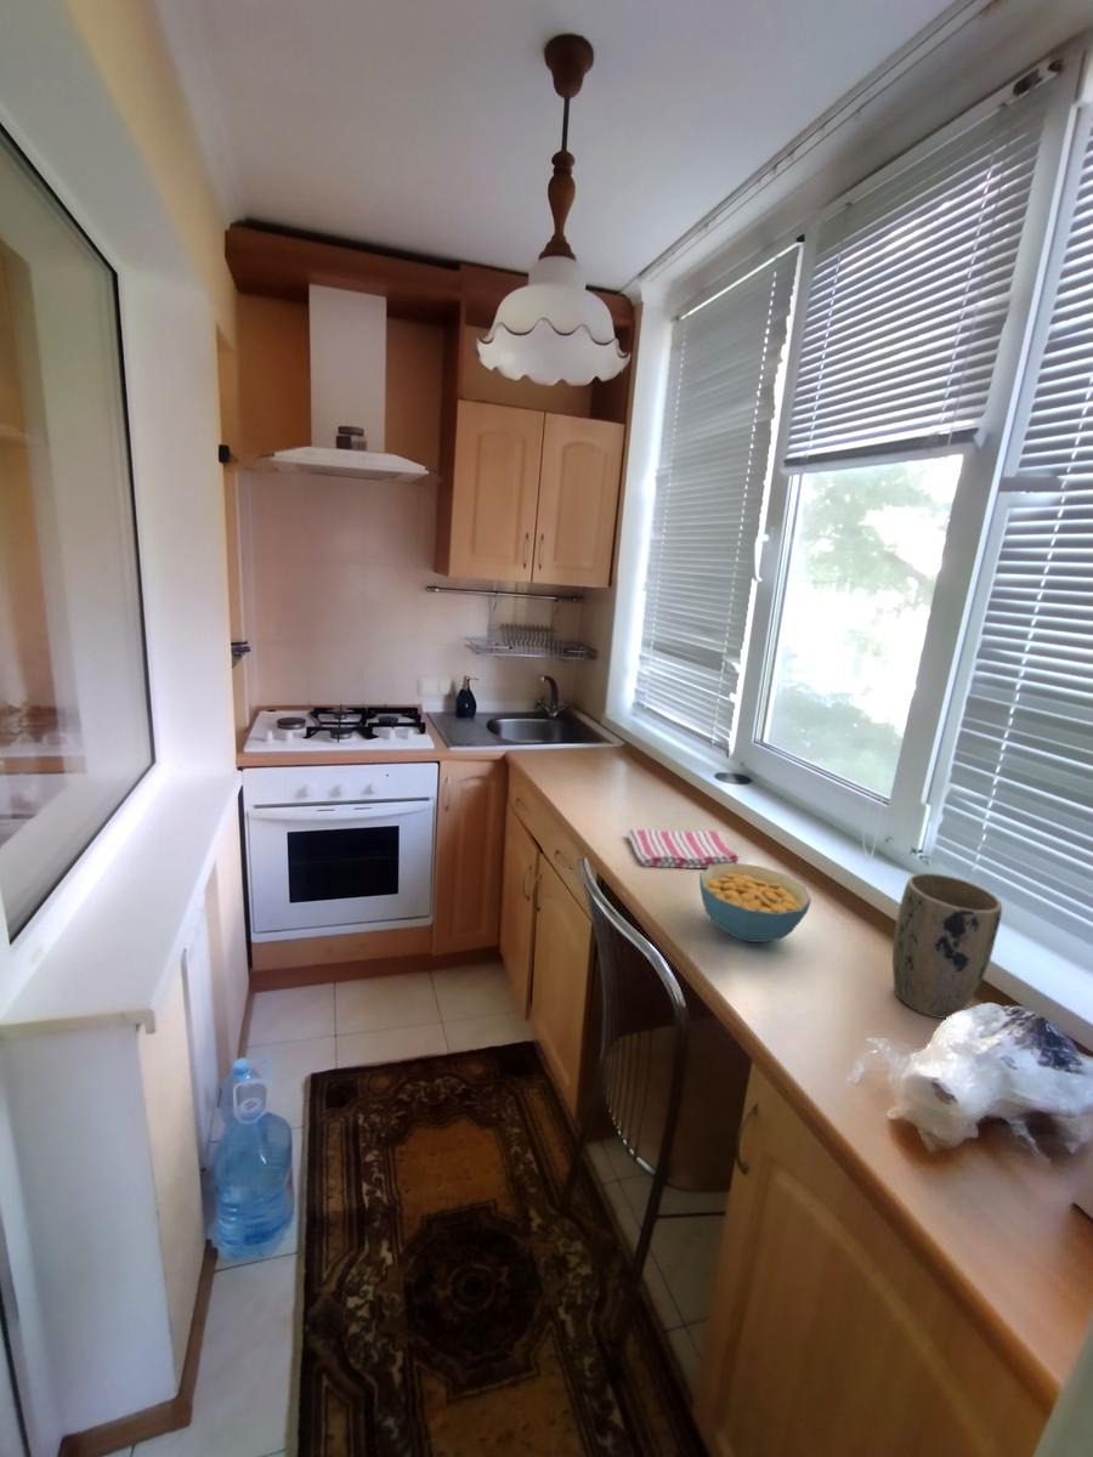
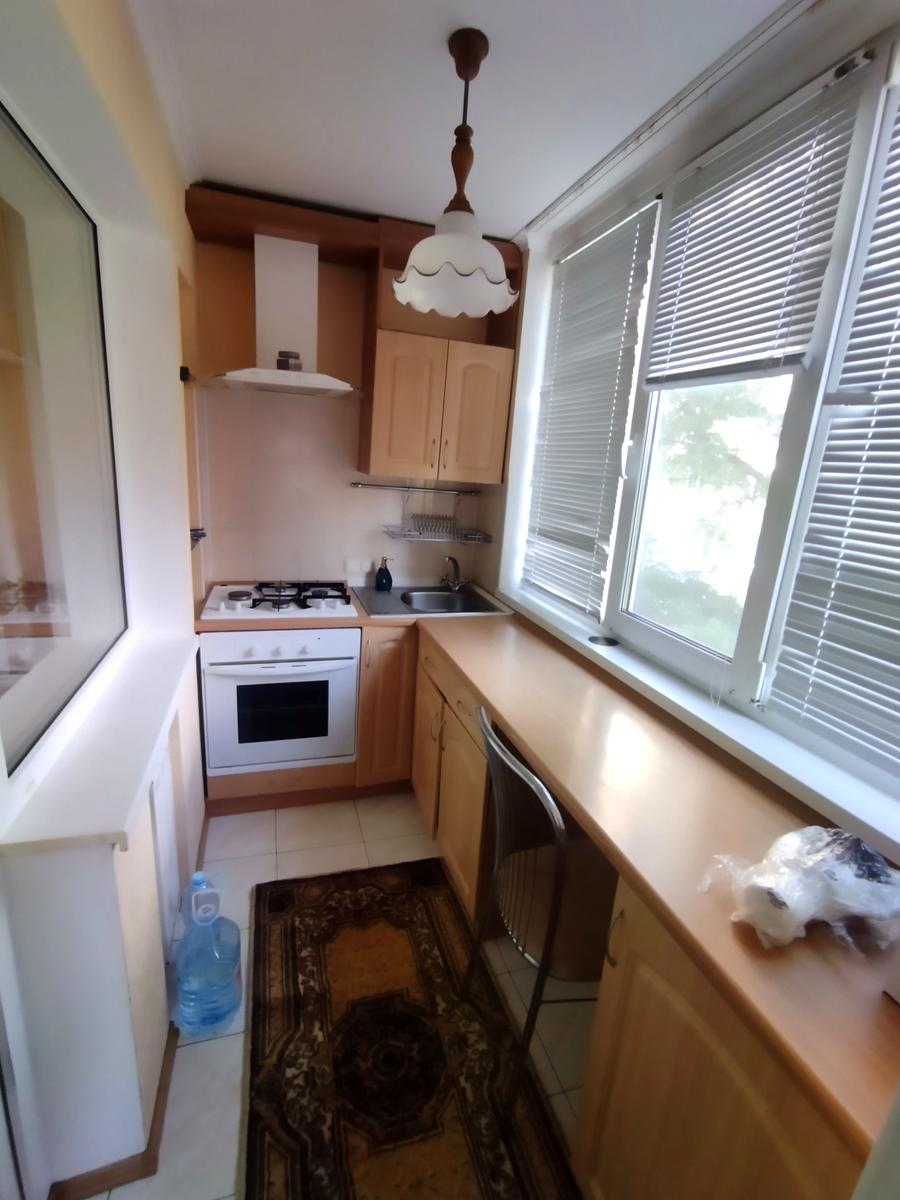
- dish towel (680, 845)
- plant pot (940, 947)
- cereal bowl (749, 909)
